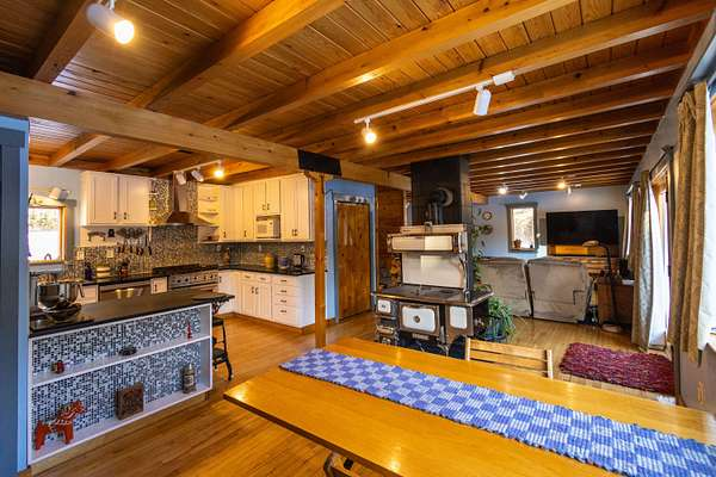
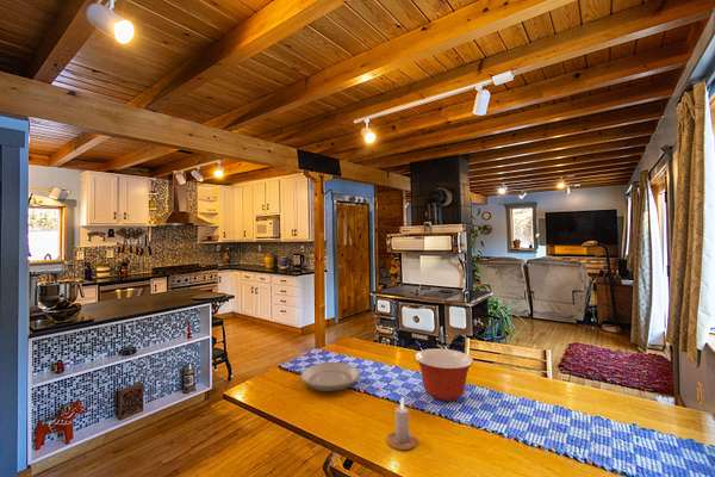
+ plate (330, 377)
+ candle (402, 417)
+ mixing bowl (443, 376)
